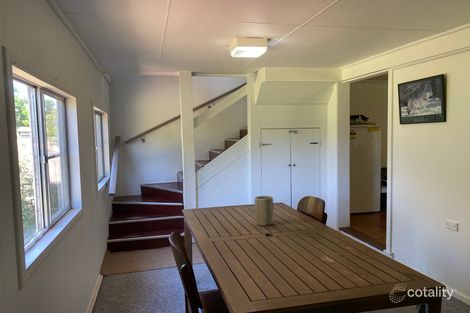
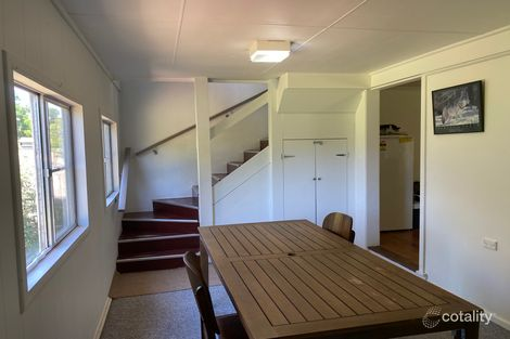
- plant pot (264, 210)
